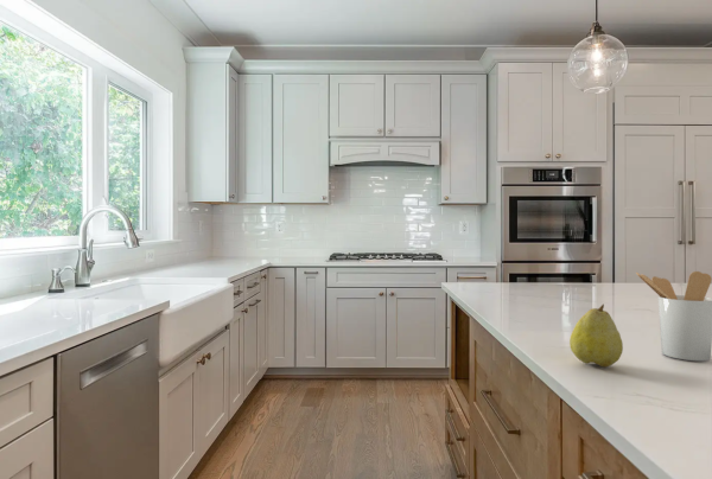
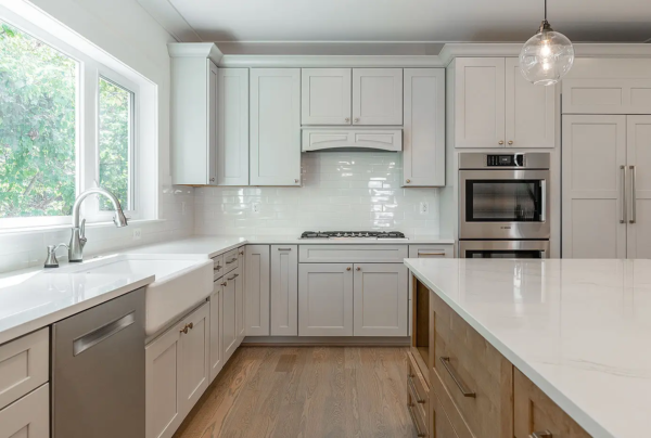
- fruit (595, 334)
- utensil holder (672, 312)
